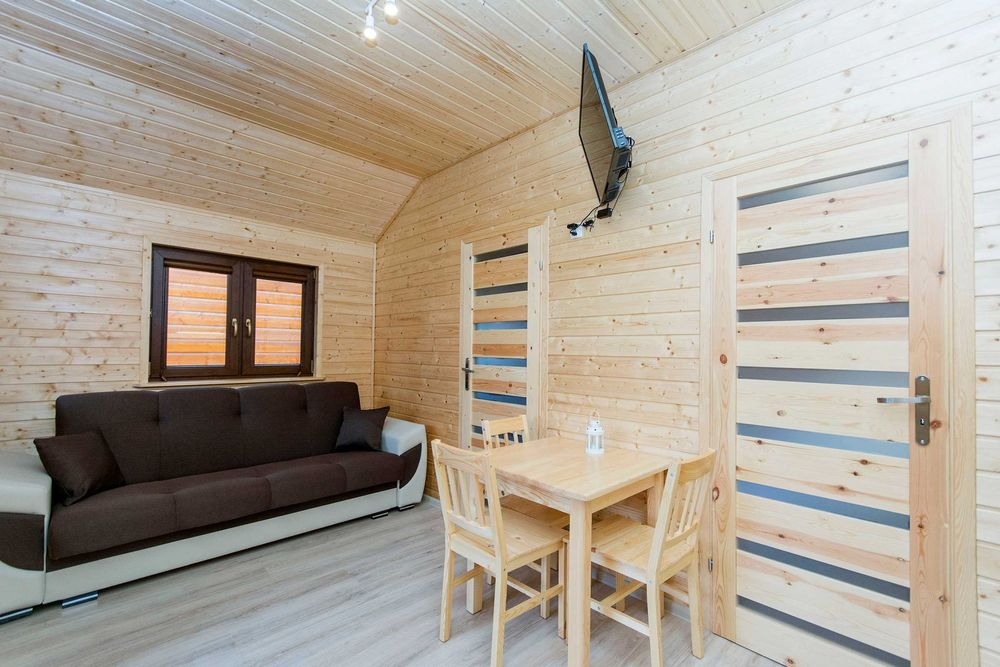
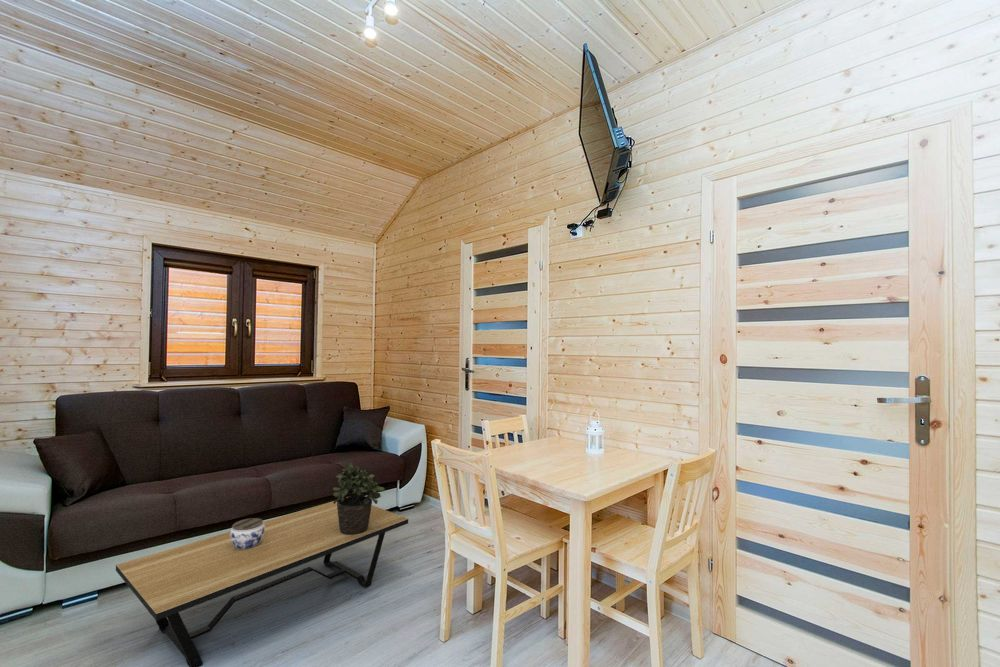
+ jar (247, 534)
+ coffee table (279, 571)
+ potted plant (354, 497)
